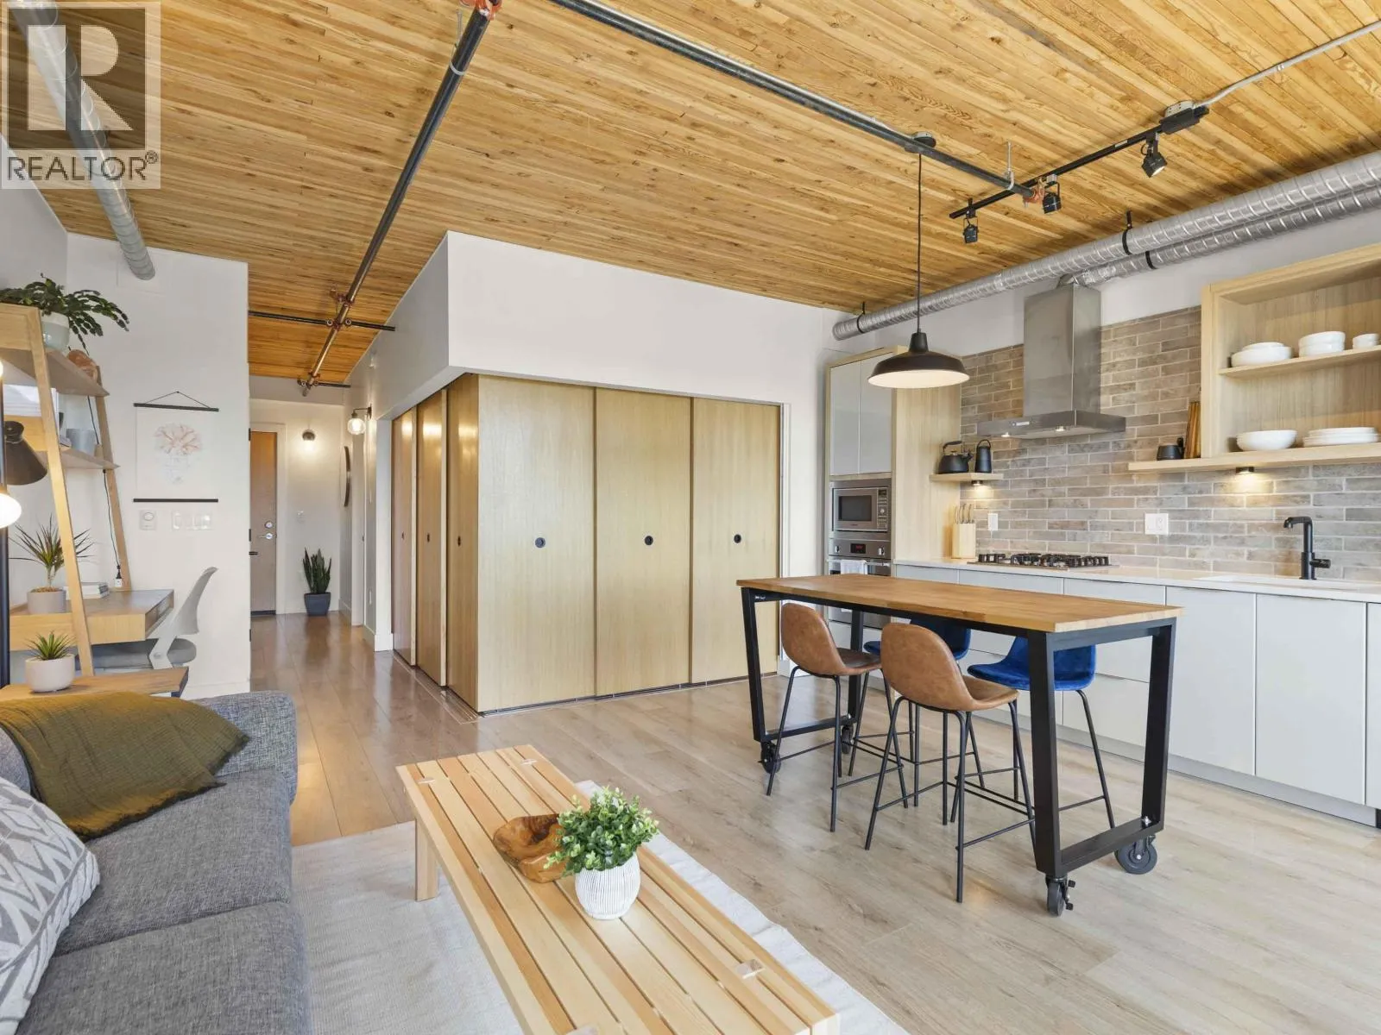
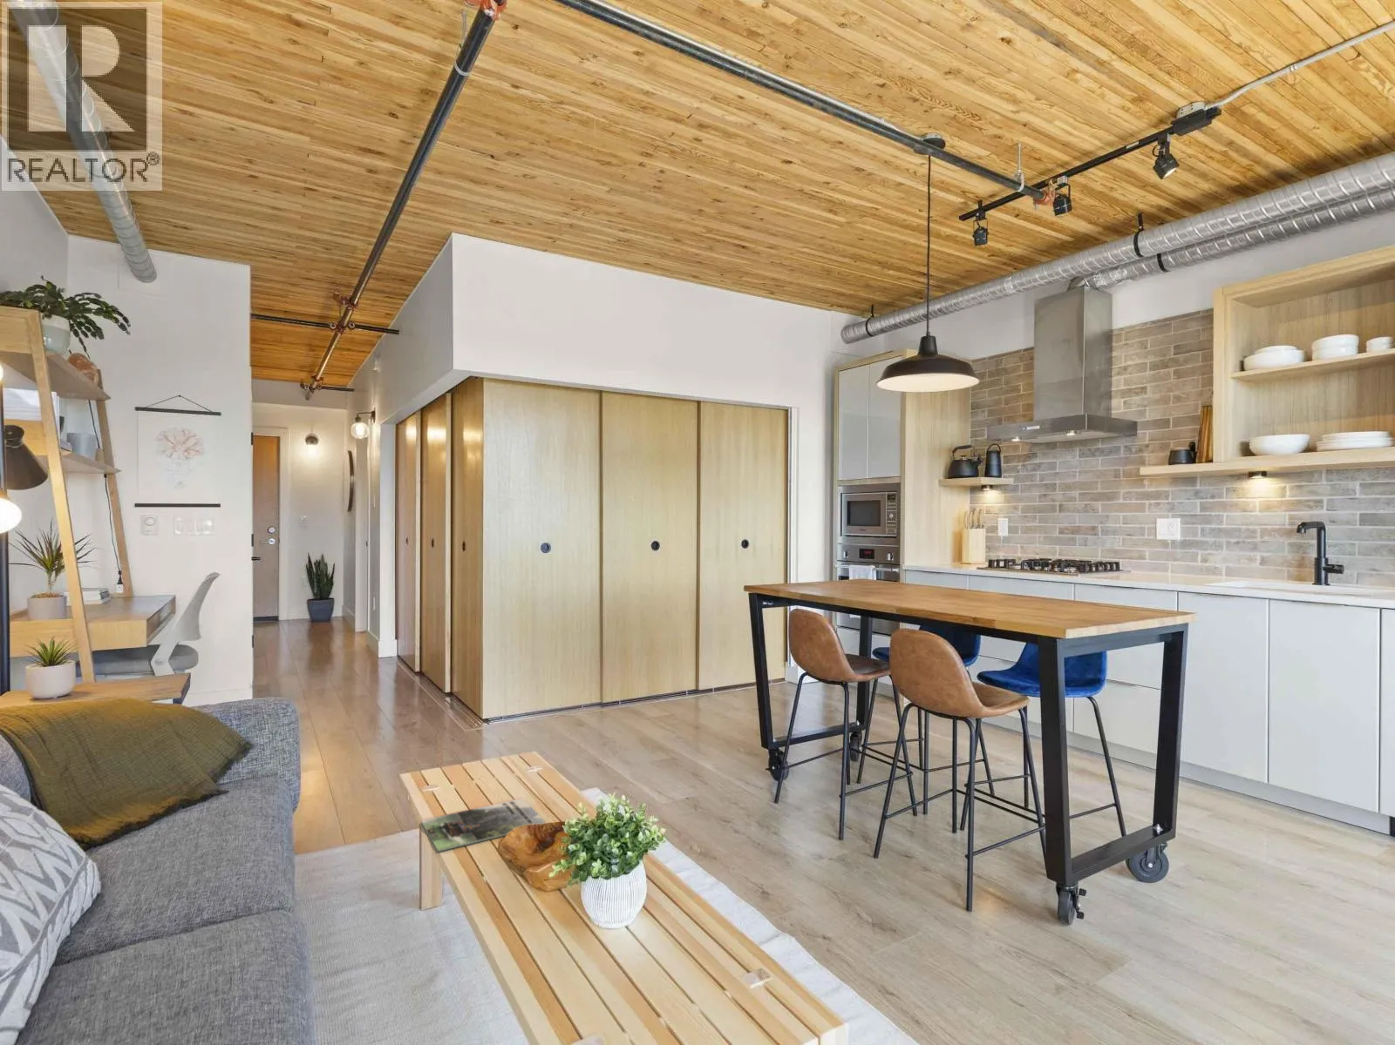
+ magazine (483, 822)
